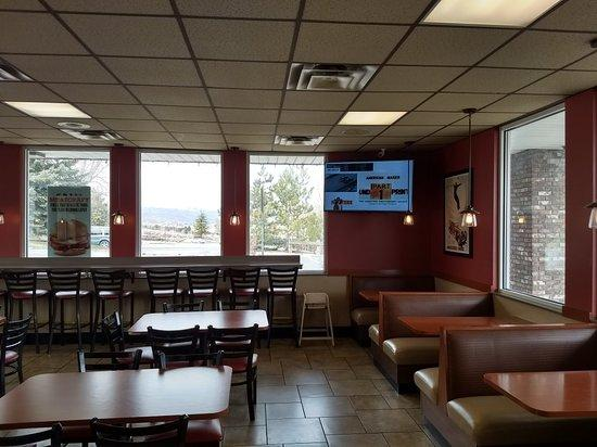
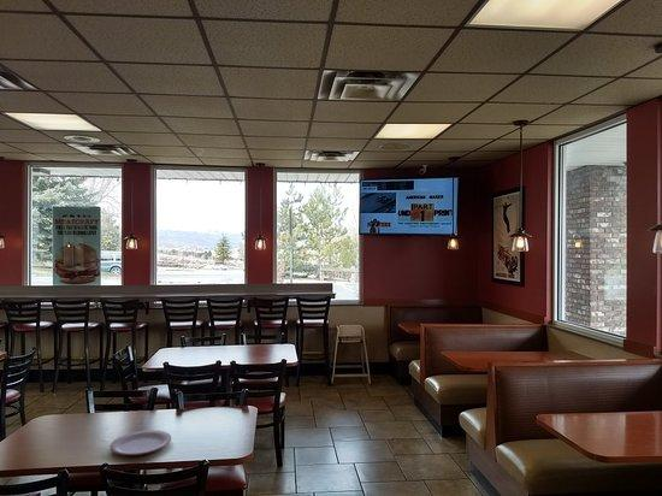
+ plate (141, 443)
